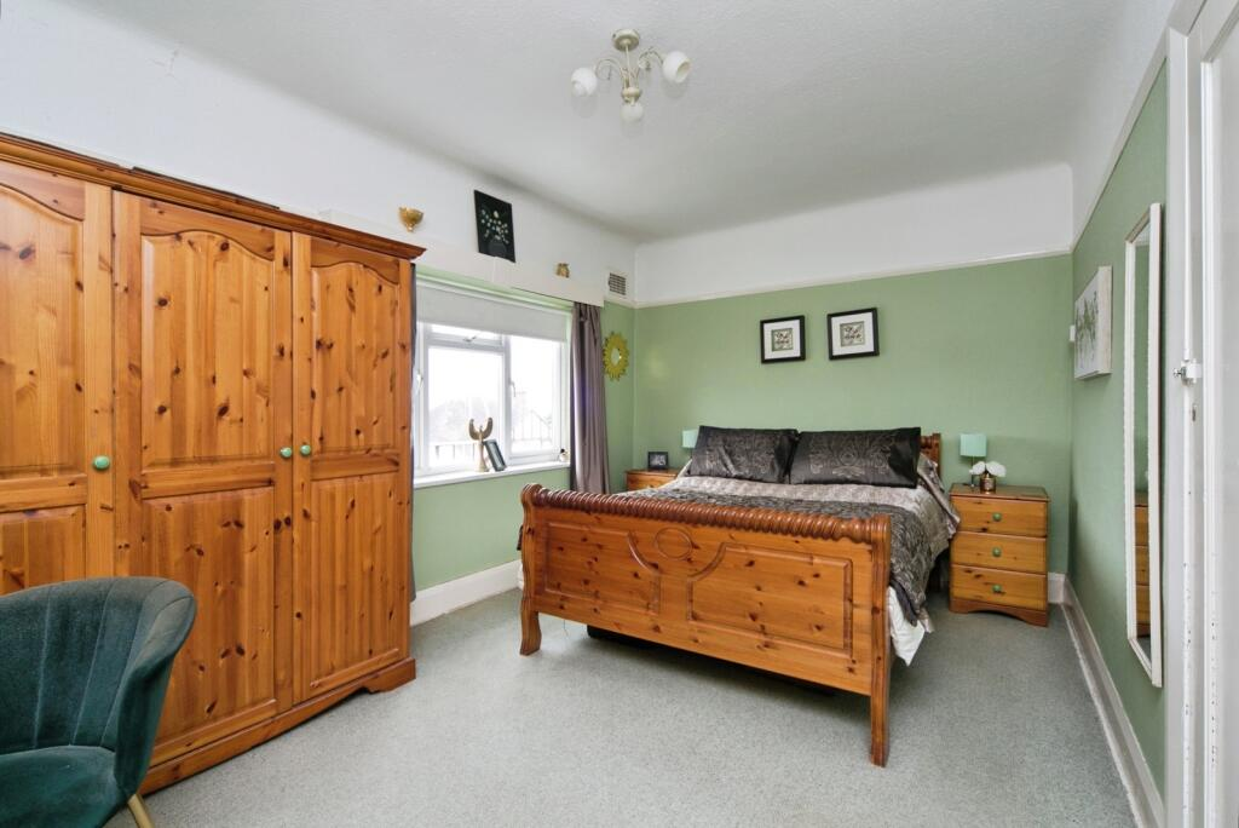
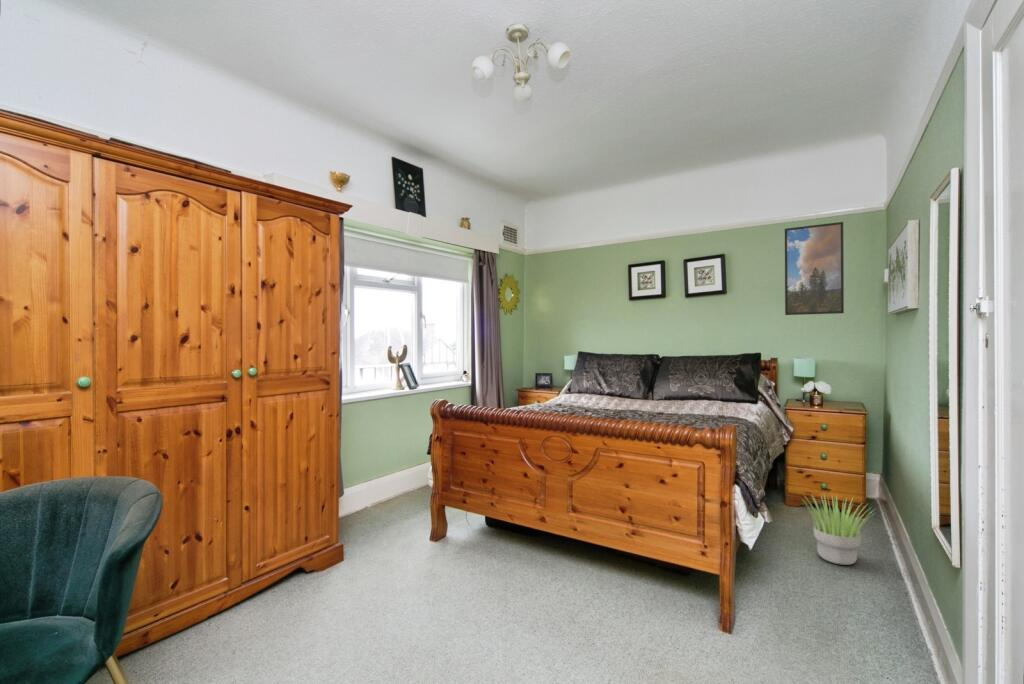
+ potted plant (837, 531)
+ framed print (813, 269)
